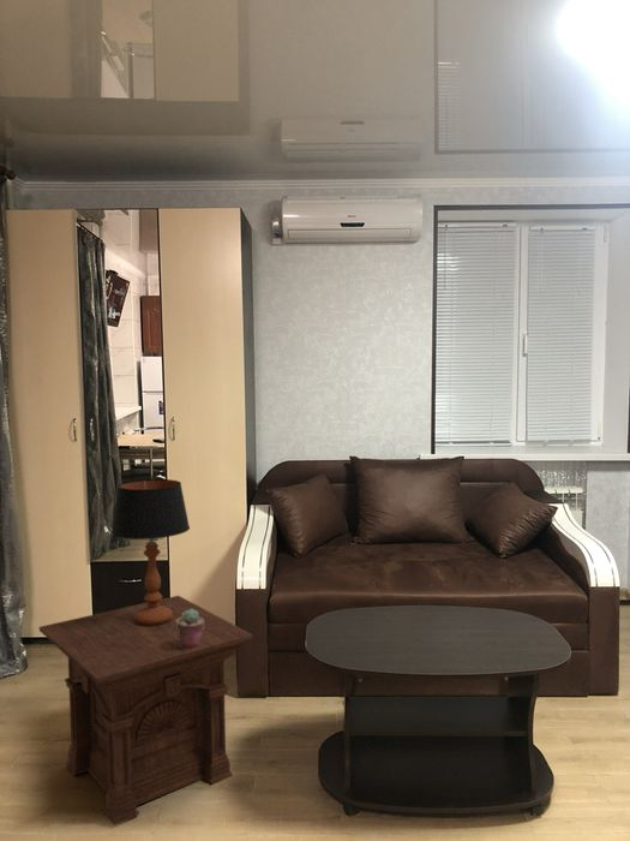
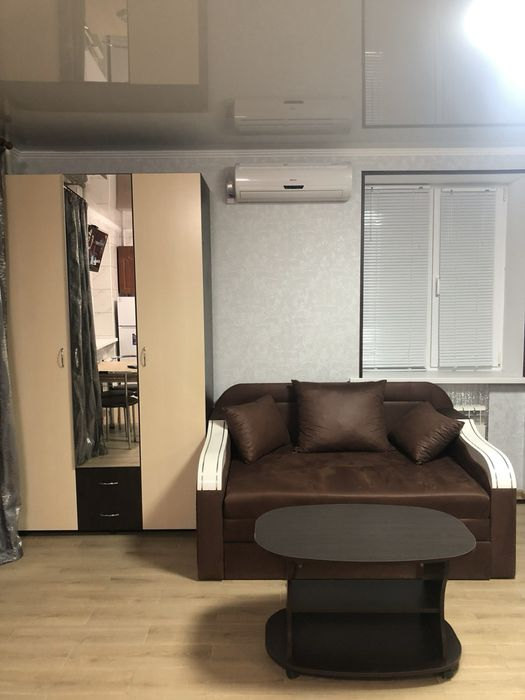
- potted succulent (190, 627)
- table lamp (151, 551)
- side table (145, 700)
